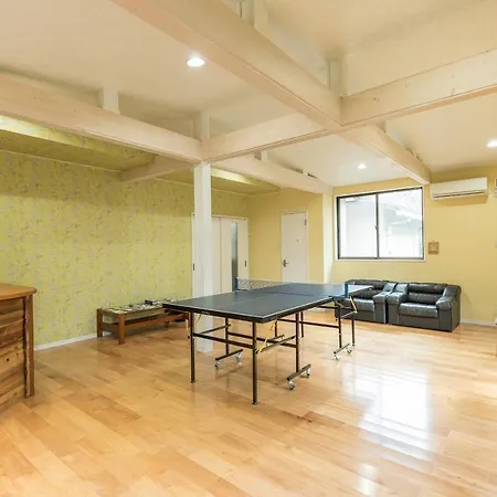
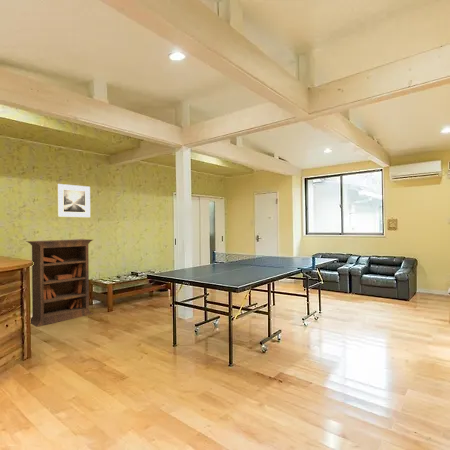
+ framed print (74, 201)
+ bookcase (61, 278)
